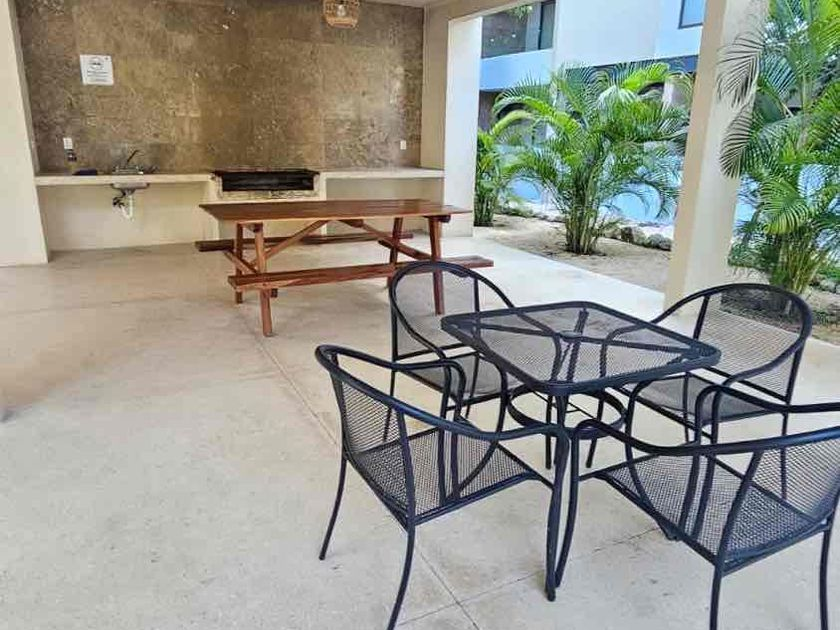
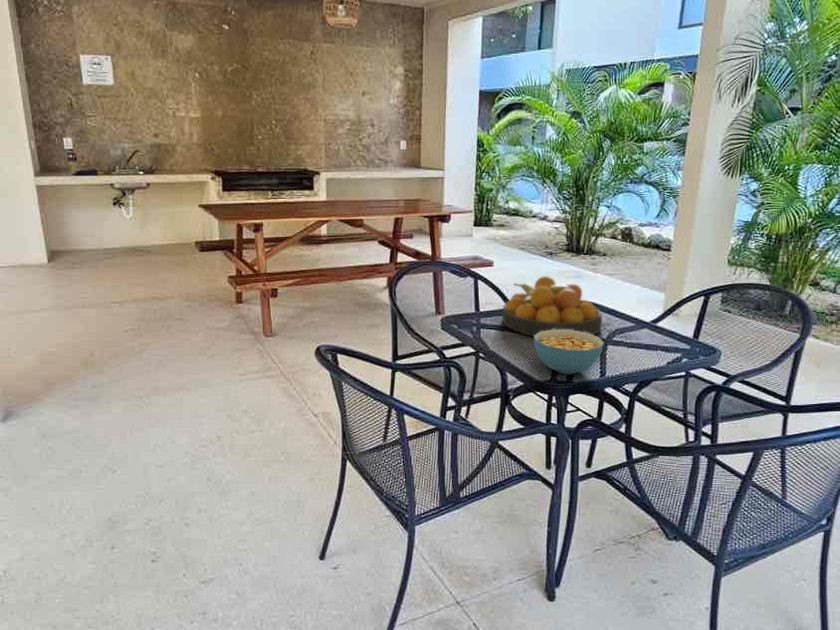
+ fruit bowl (552, 303)
+ cereal bowl (567, 355)
